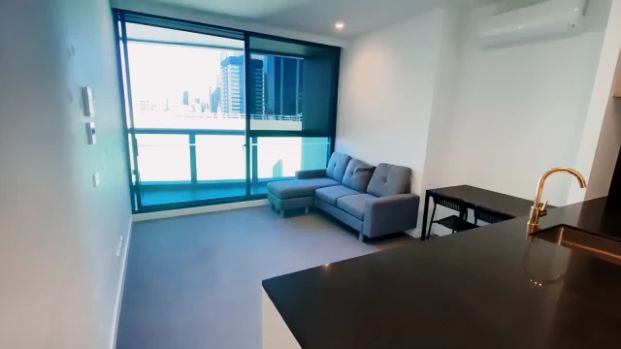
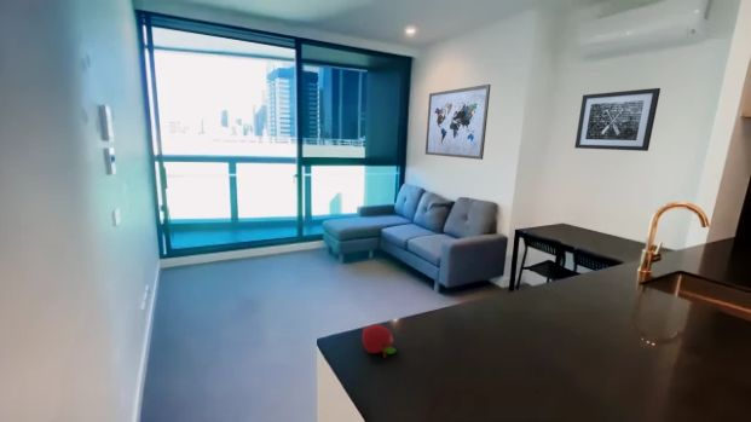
+ fruit (377, 339)
+ wall art (613, 121)
+ wall art (454, 123)
